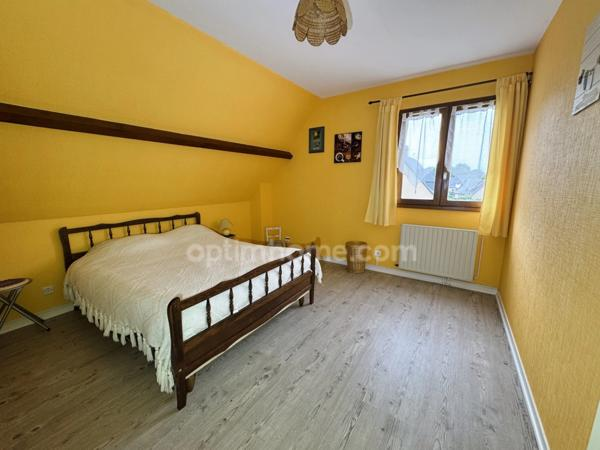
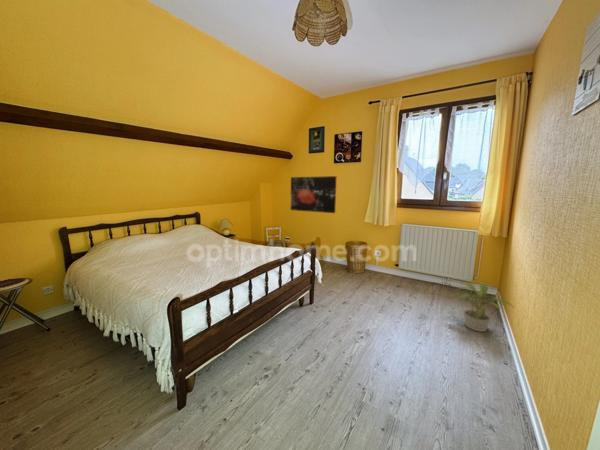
+ potted plant (478, 307)
+ wall art (312, 194)
